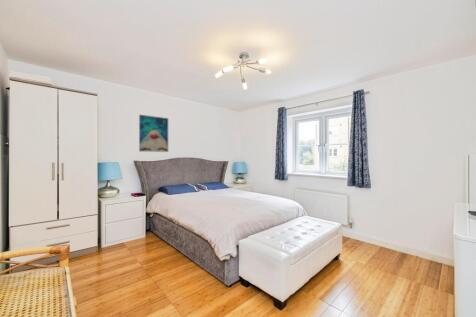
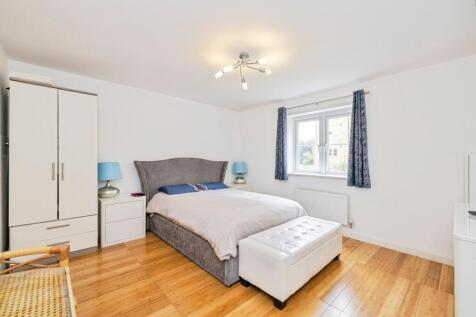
- wall art (154, 134)
